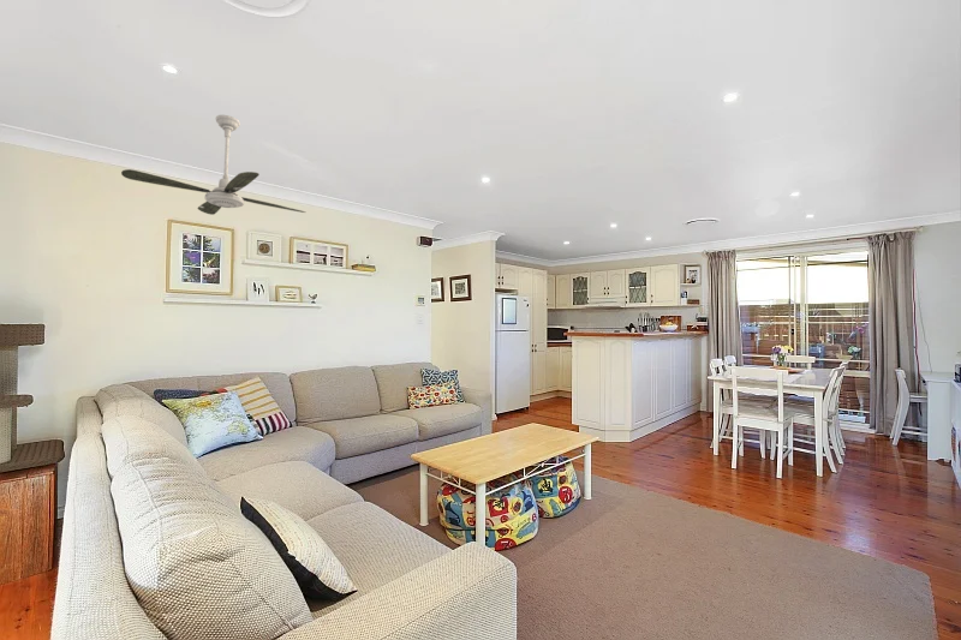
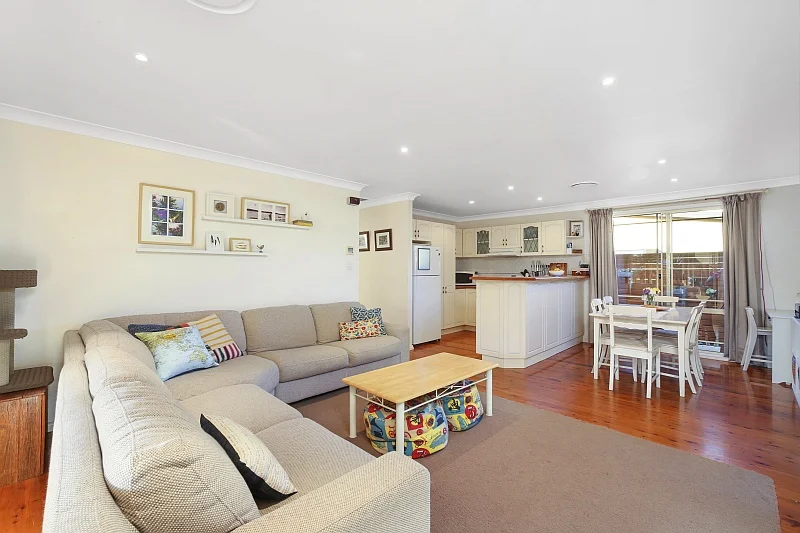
- ceiling fan (225, 161)
